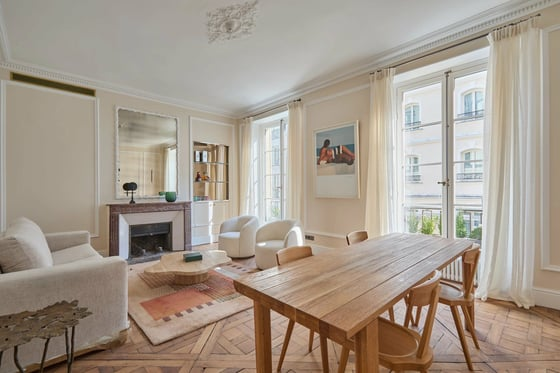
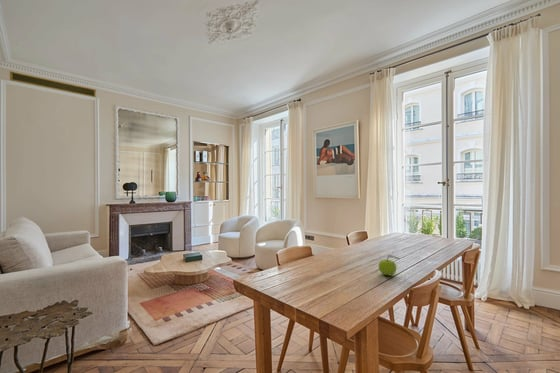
+ fruit (390, 264)
